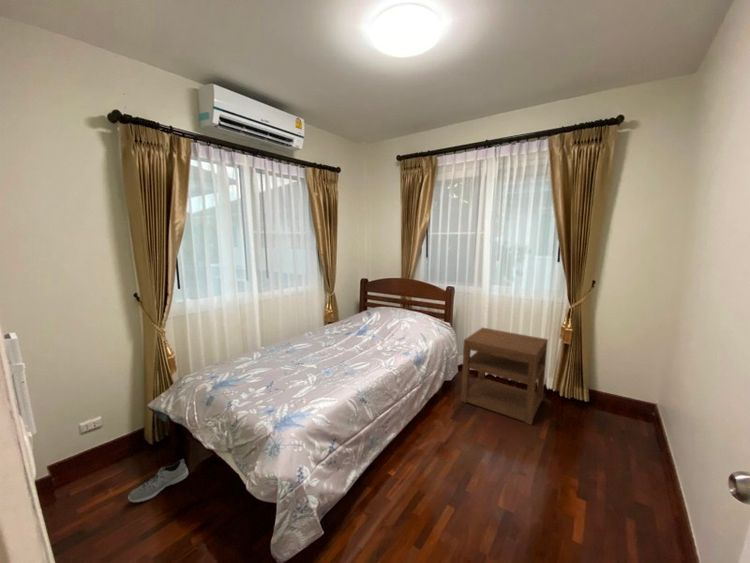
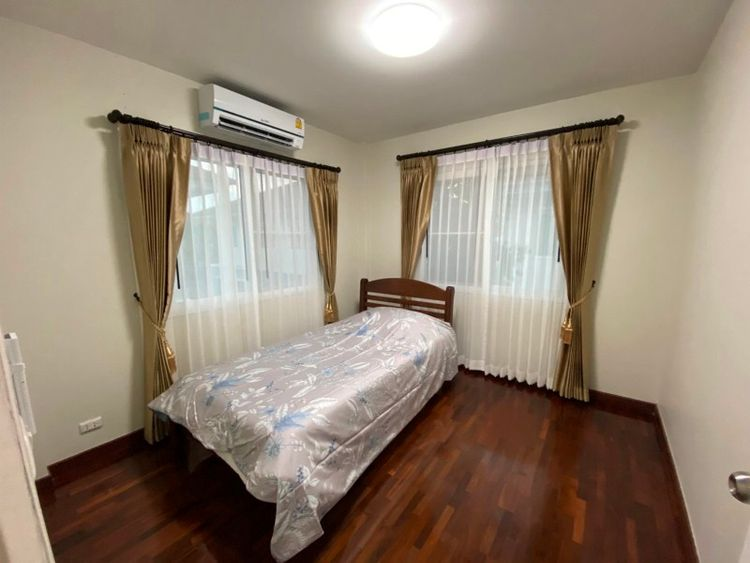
- sneaker (158, 478)
- nightstand (503, 370)
